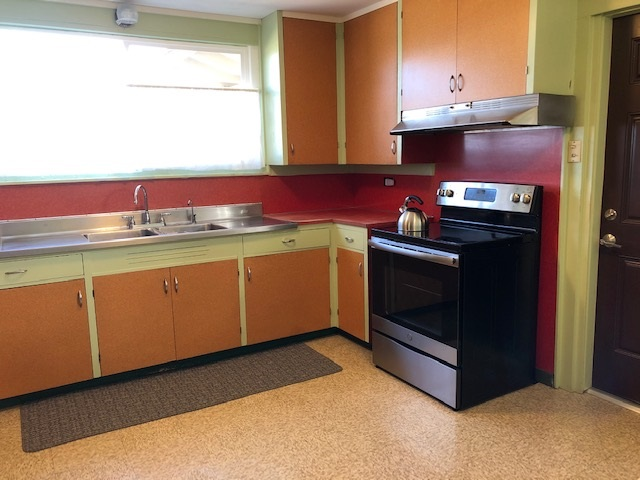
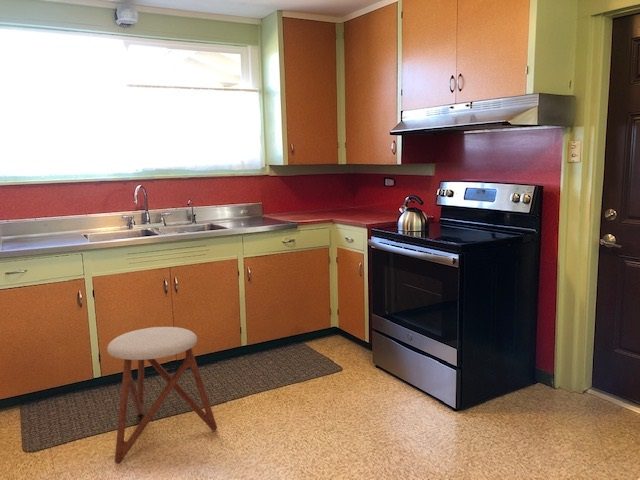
+ stool (143, 389)
